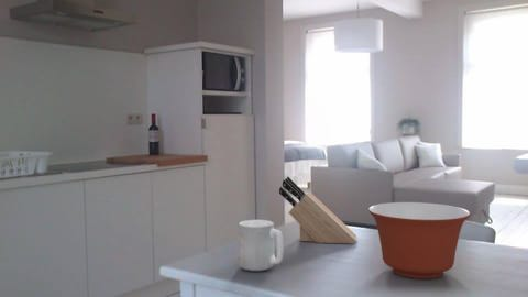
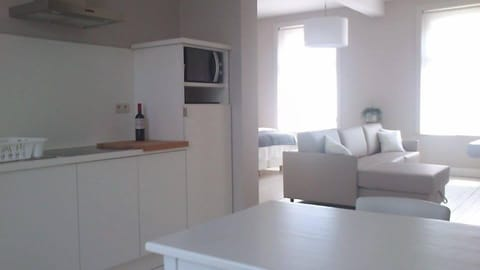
- mixing bowl (417, 240)
- knife block (317, 208)
- mug (261, 244)
